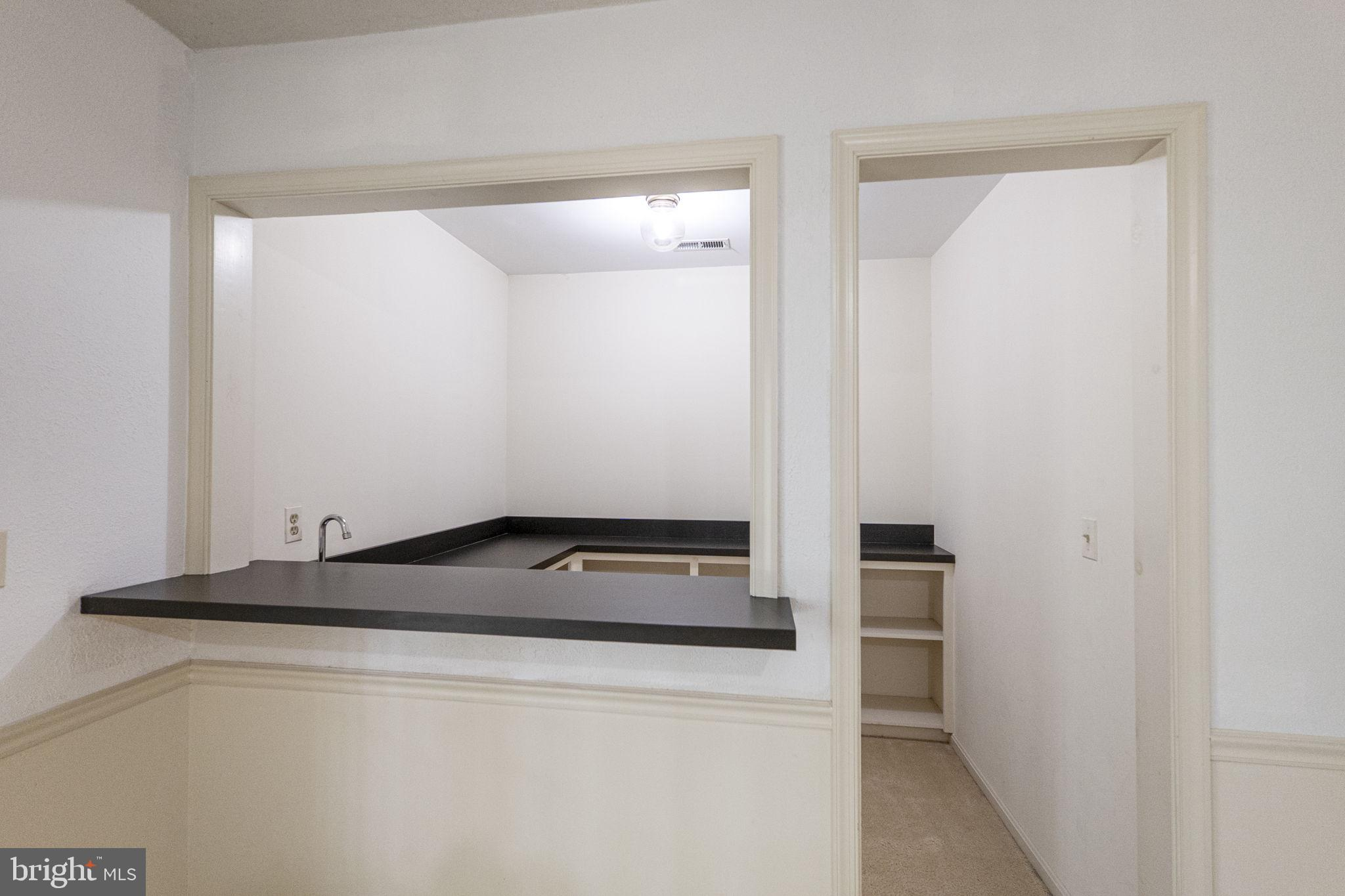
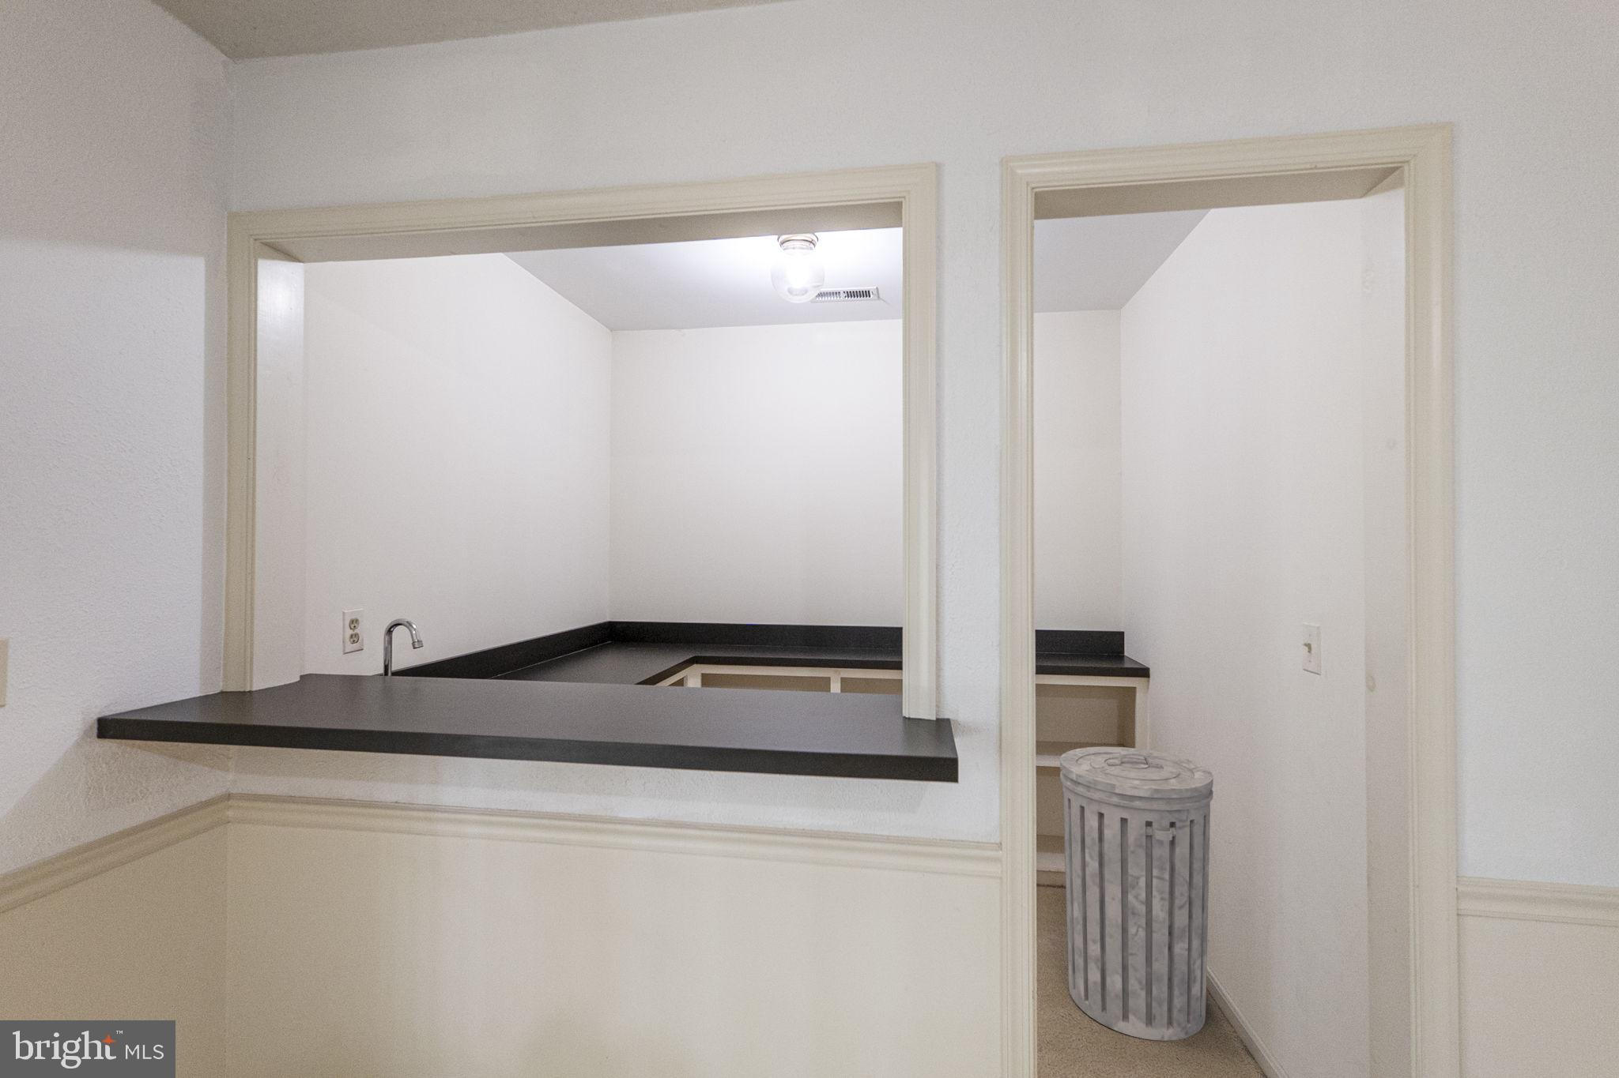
+ trash can (1134, 875)
